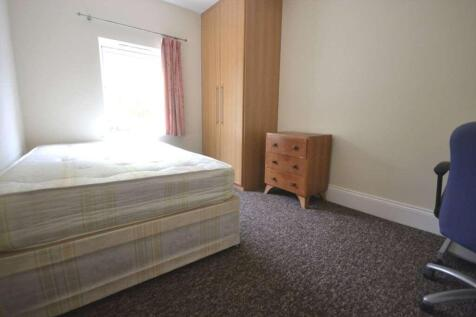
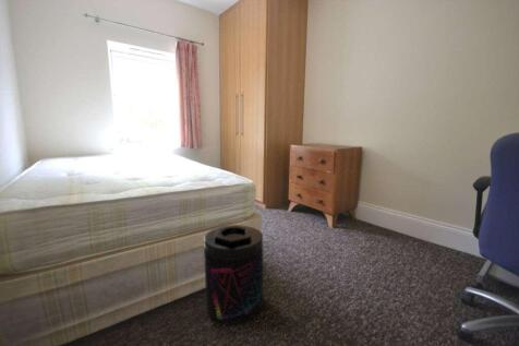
+ supplement container (233, 269)
